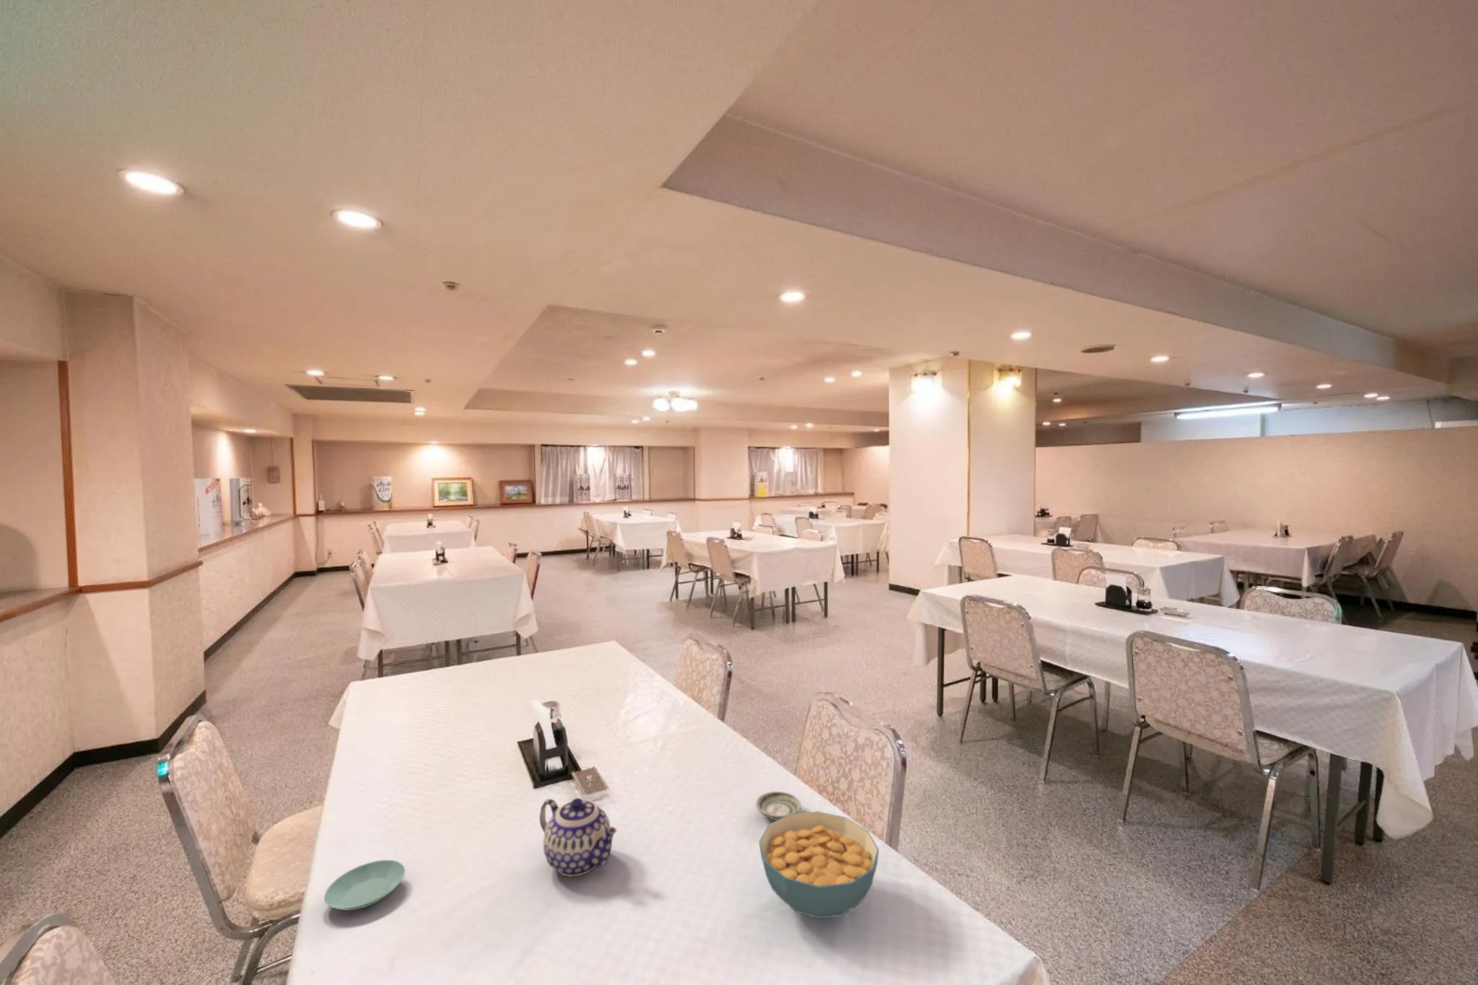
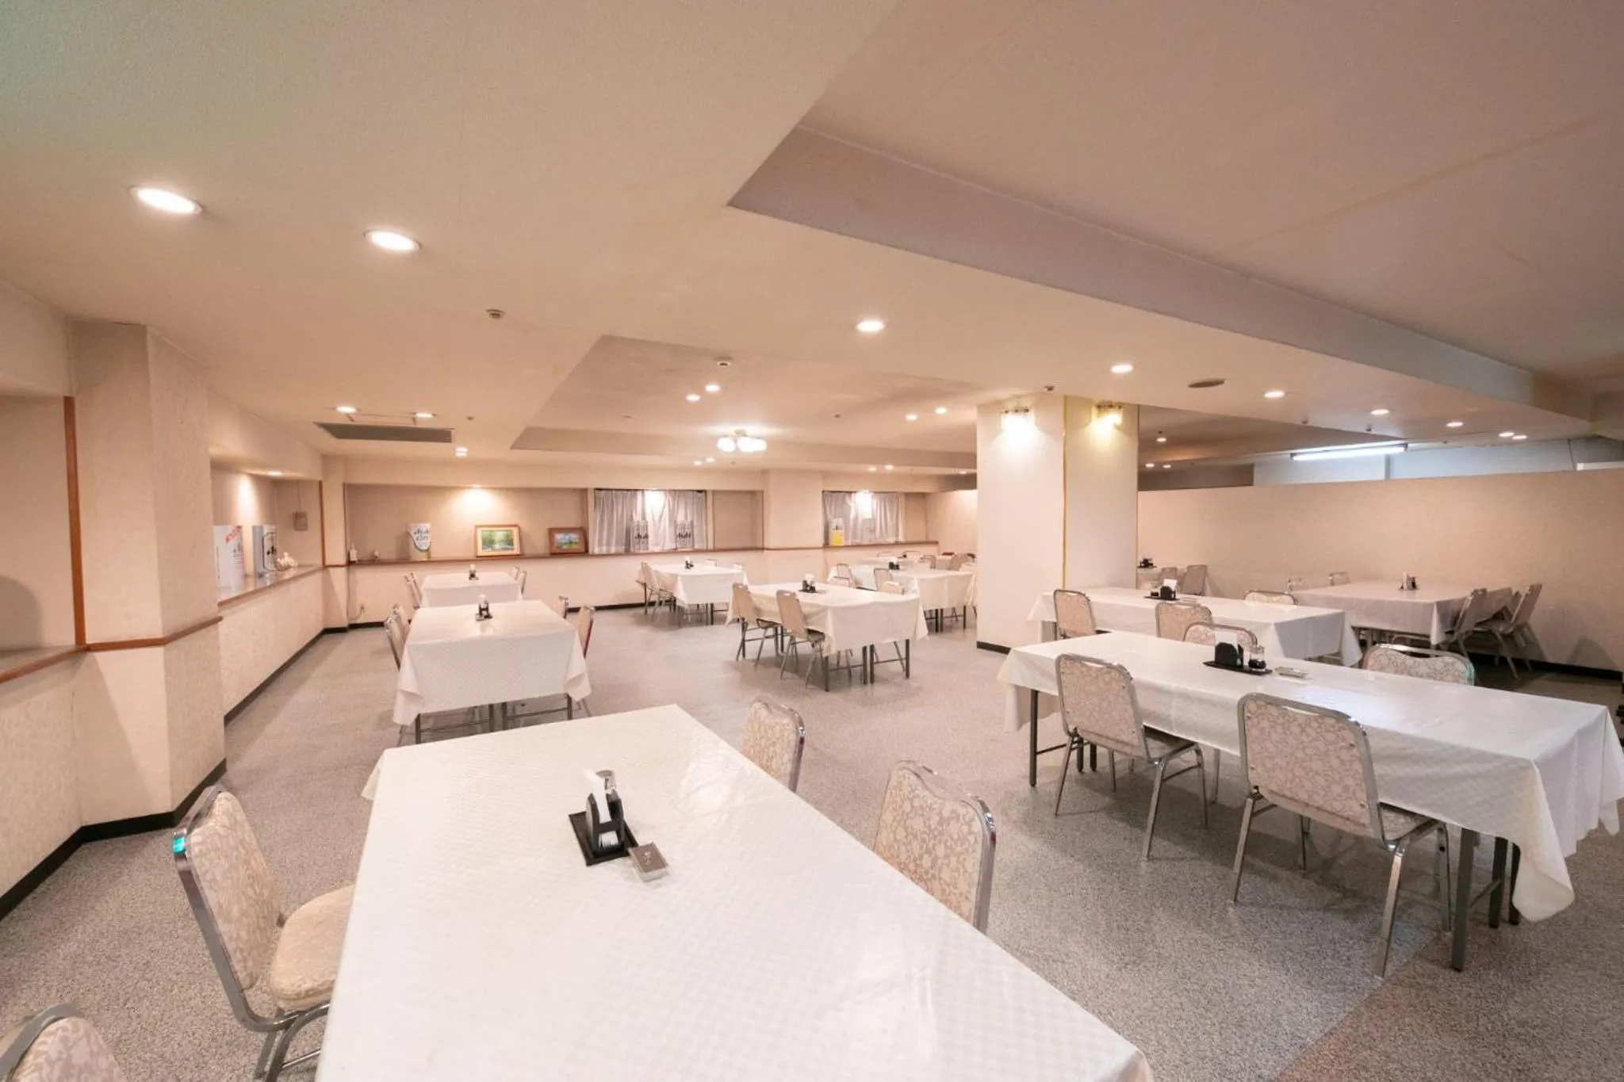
- cereal bowl (819, 873)
- saucer (778, 808)
- teapot (577, 830)
- saucer (366, 888)
